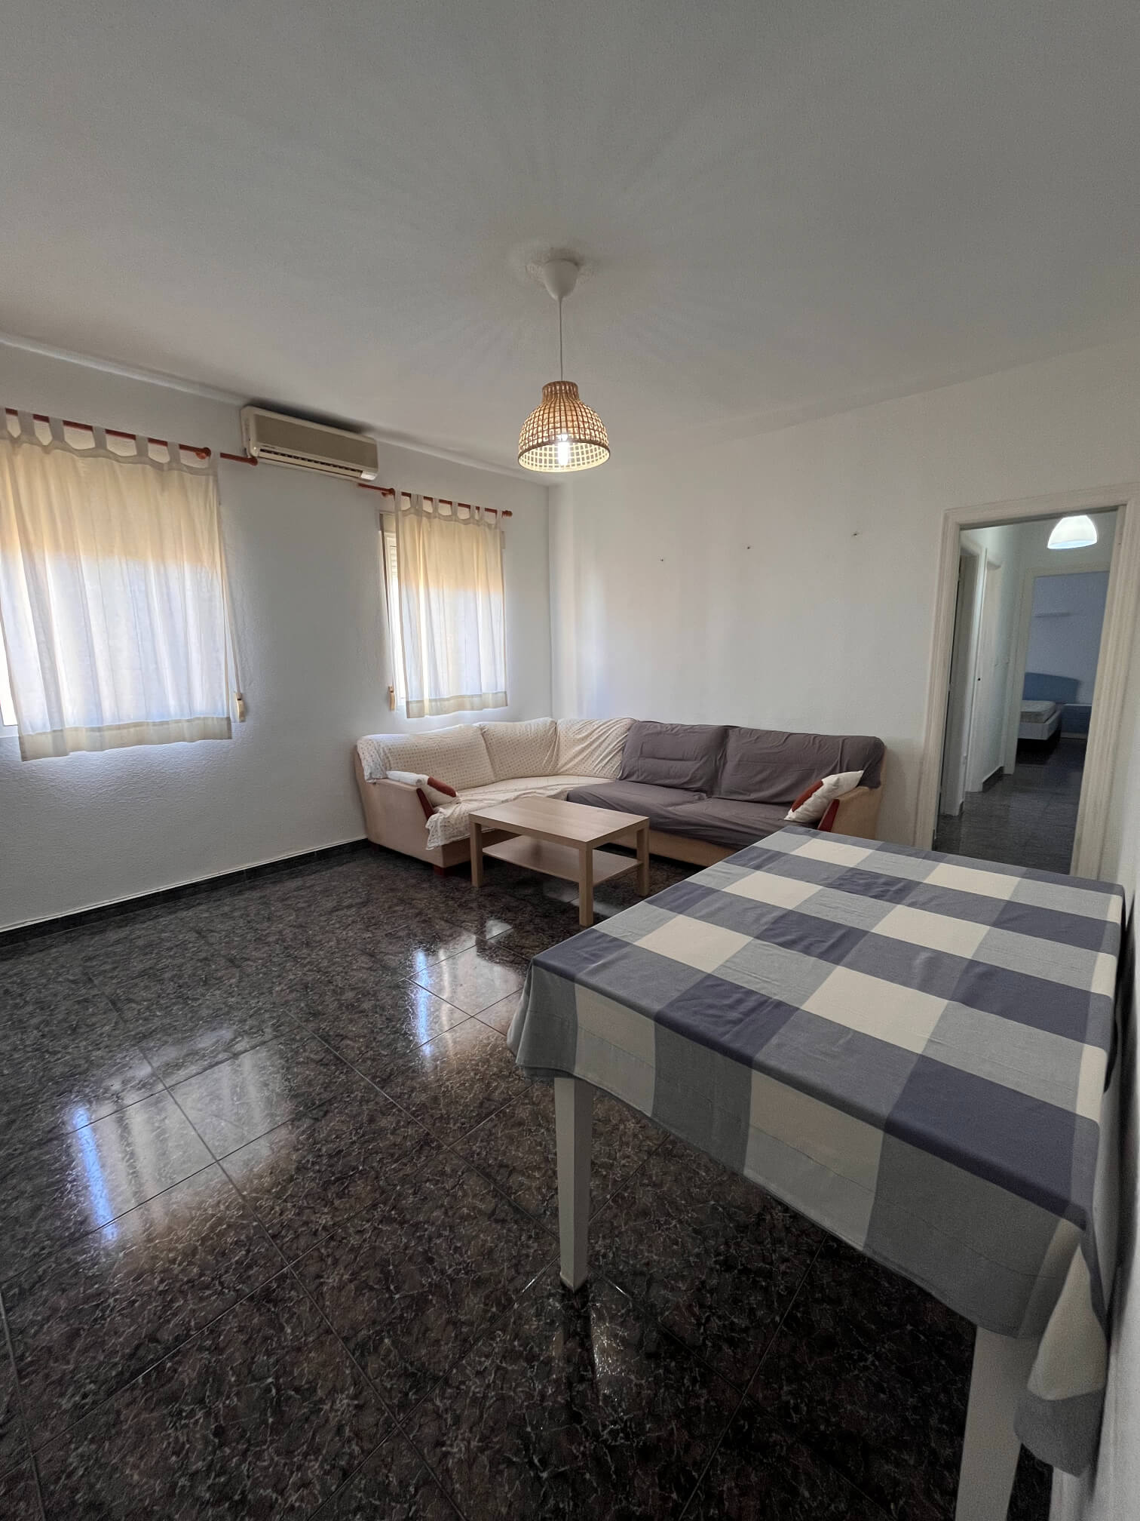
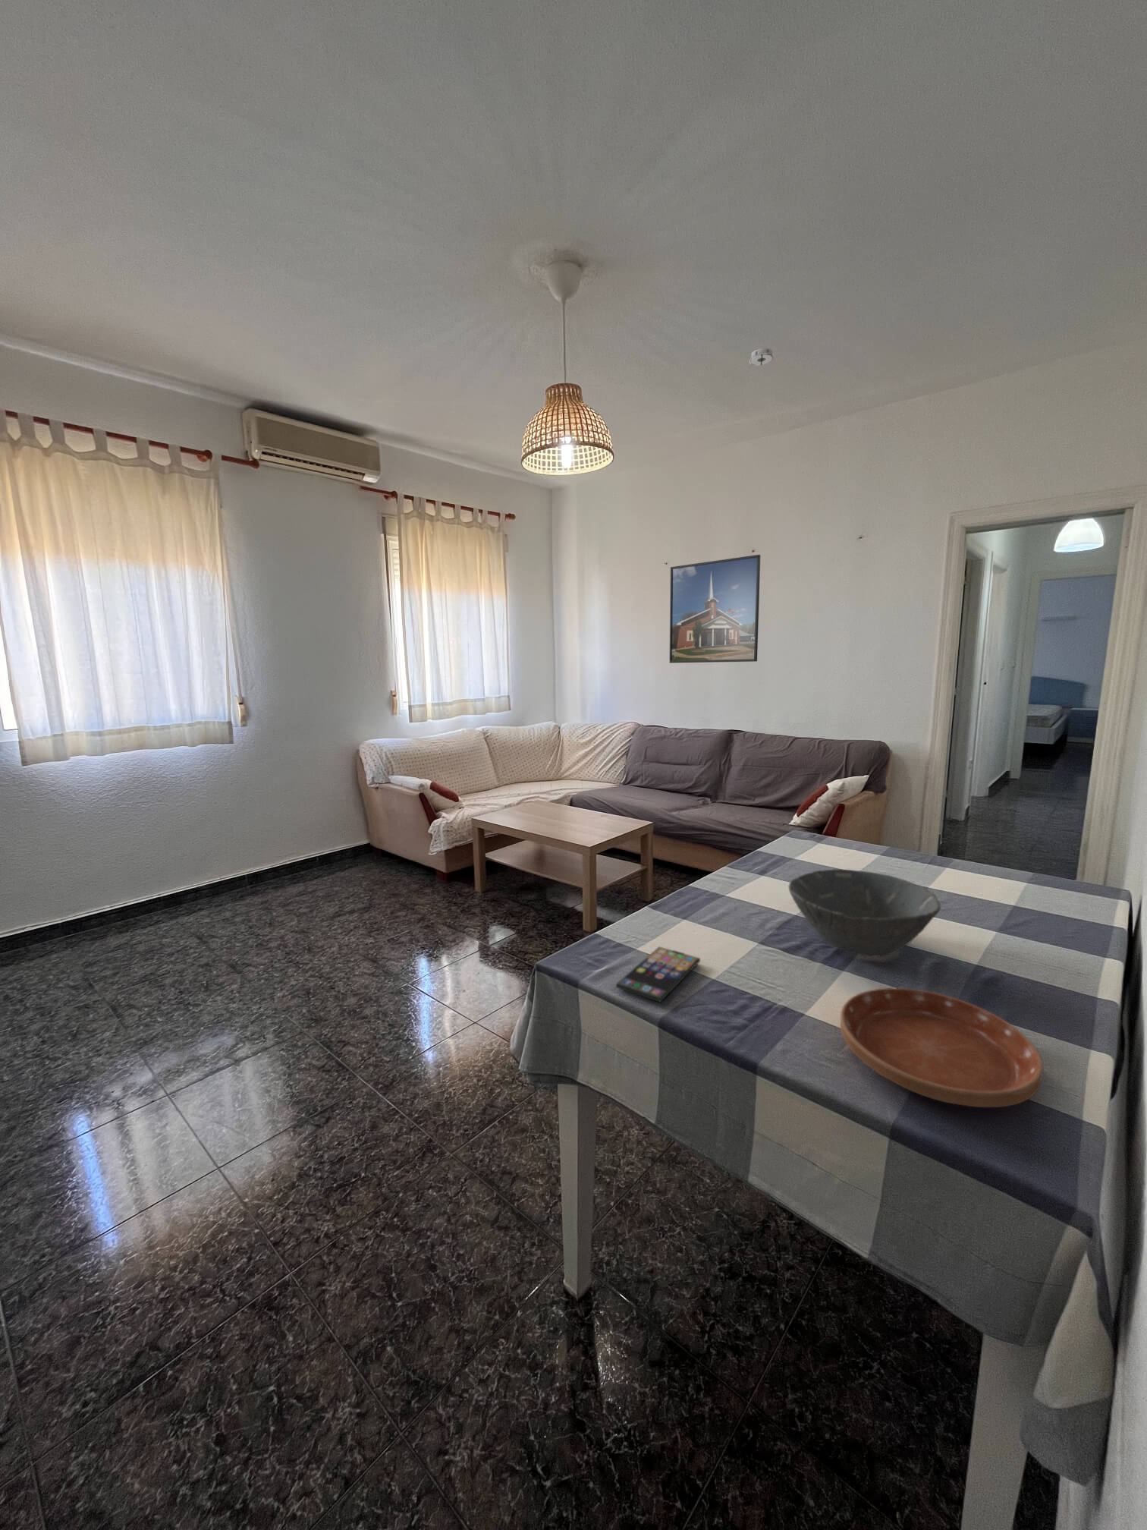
+ smartphone (659, 971)
+ smoke detector (760, 357)
+ saucer (934, 1044)
+ bowl (859, 916)
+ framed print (712, 612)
